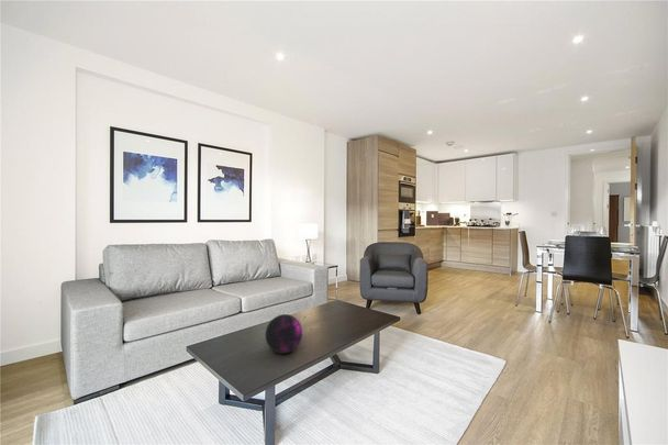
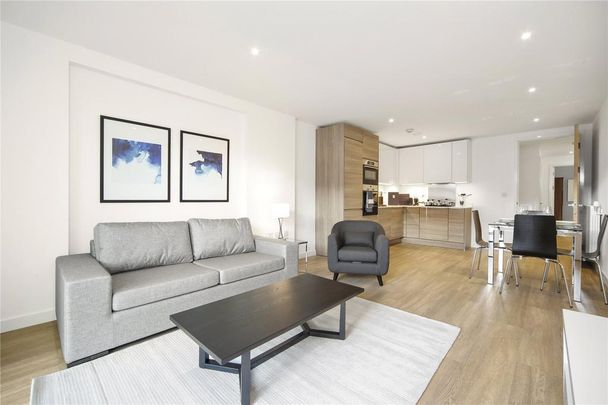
- decorative orb (283, 333)
